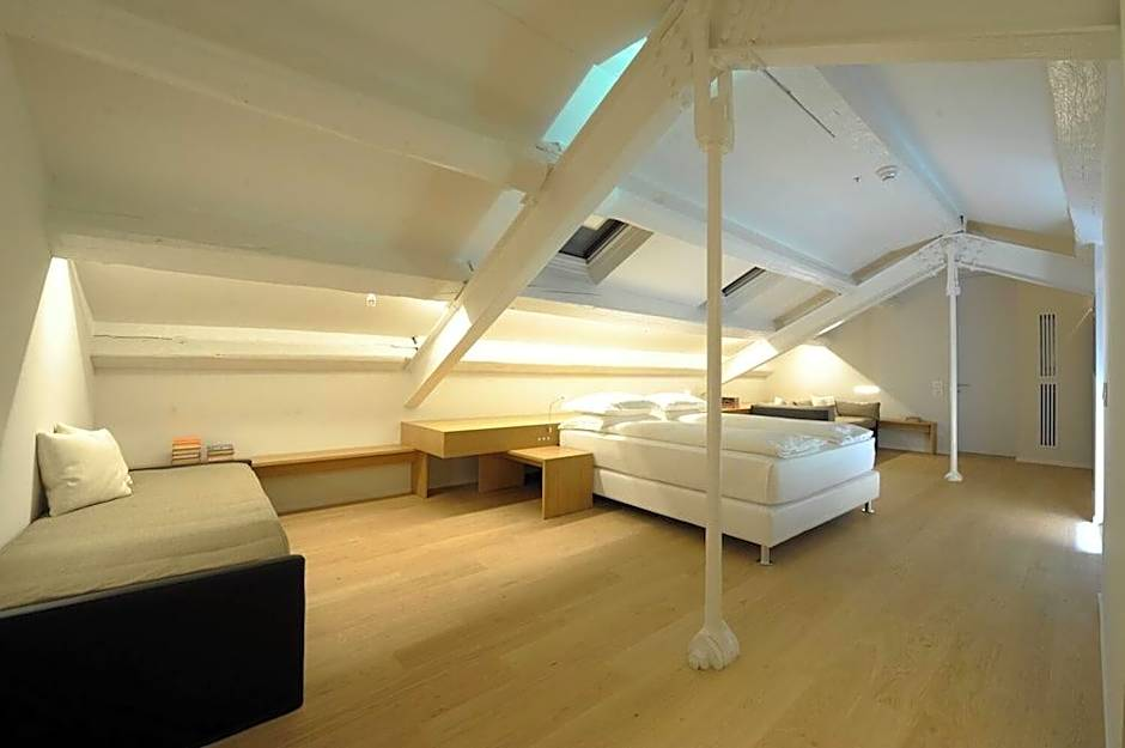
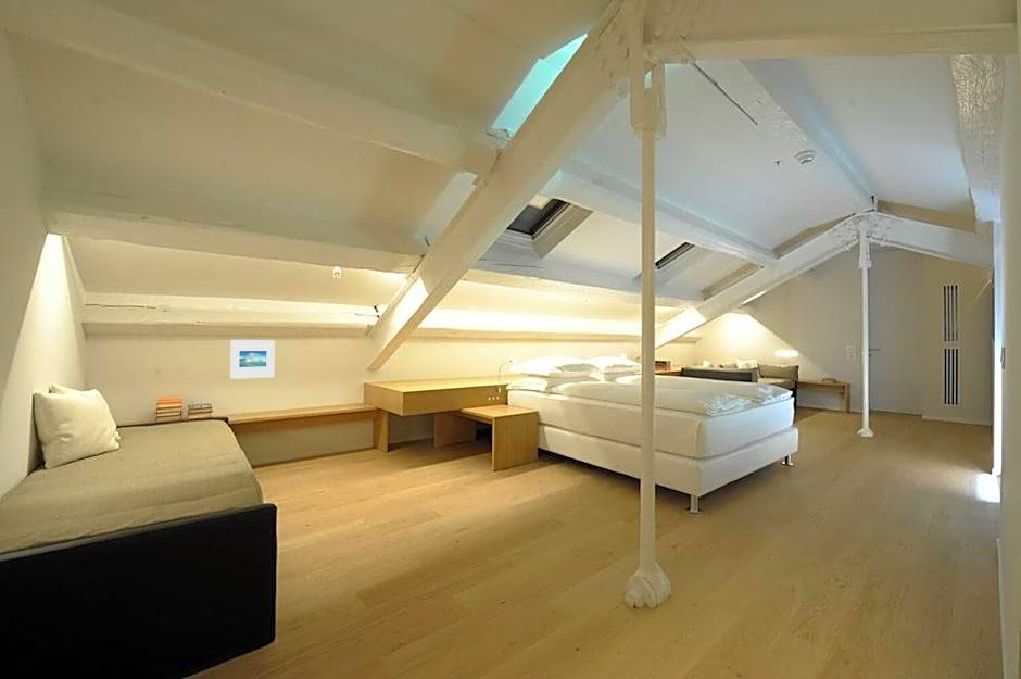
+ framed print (253, 359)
